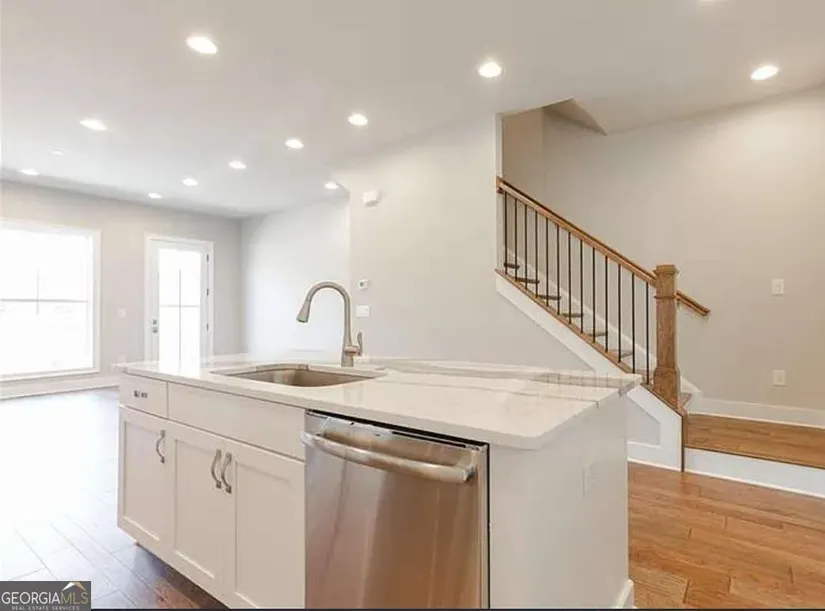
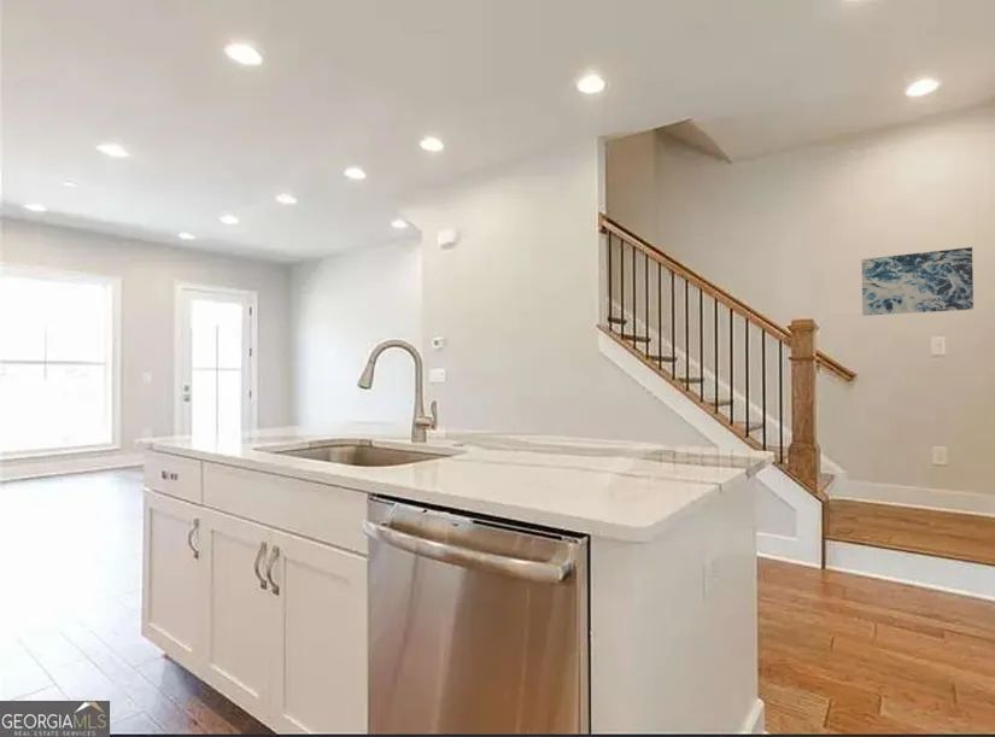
+ wall art (914, 282)
